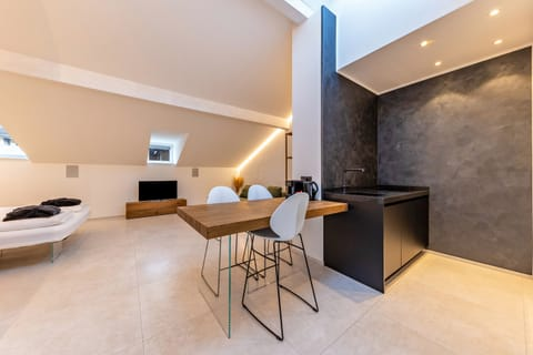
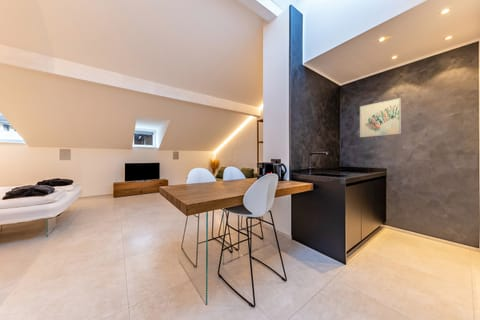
+ wall art (379, 119)
